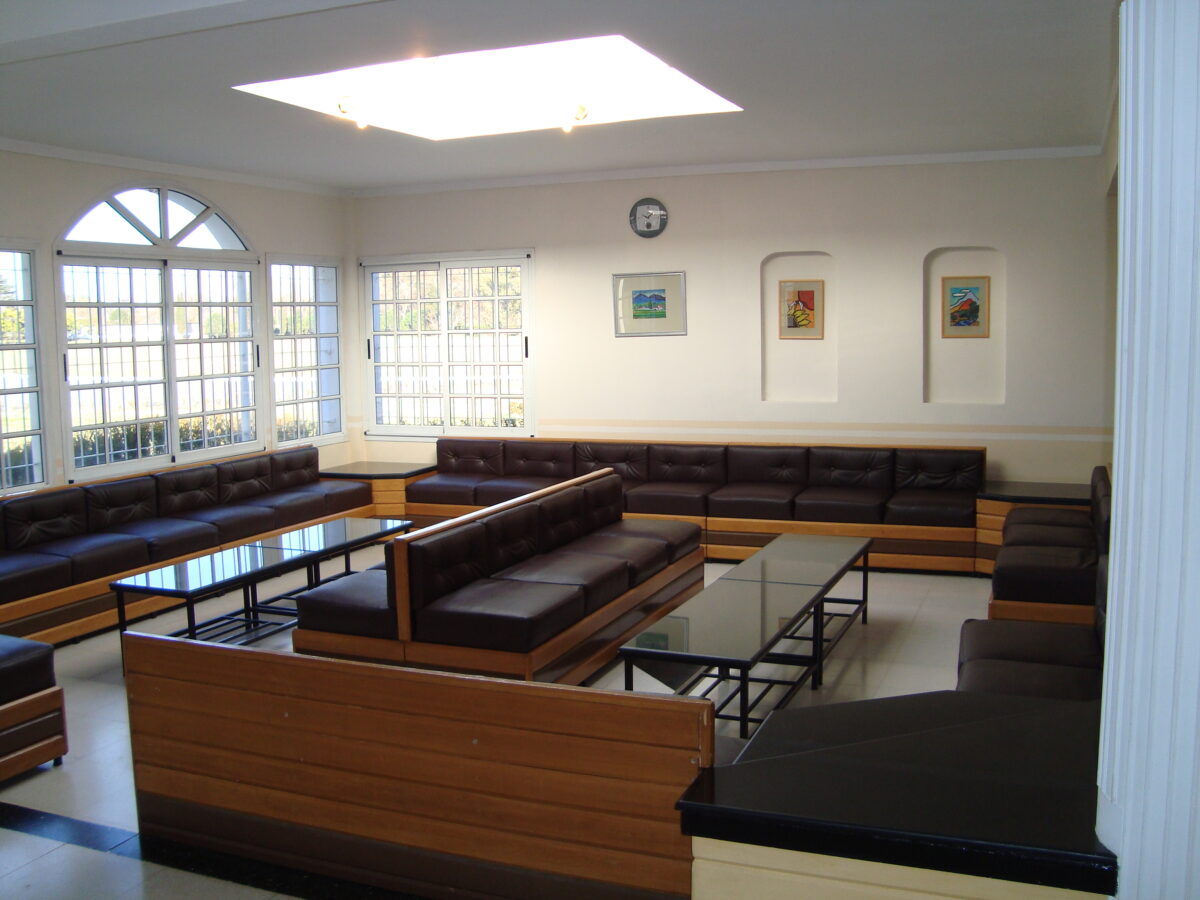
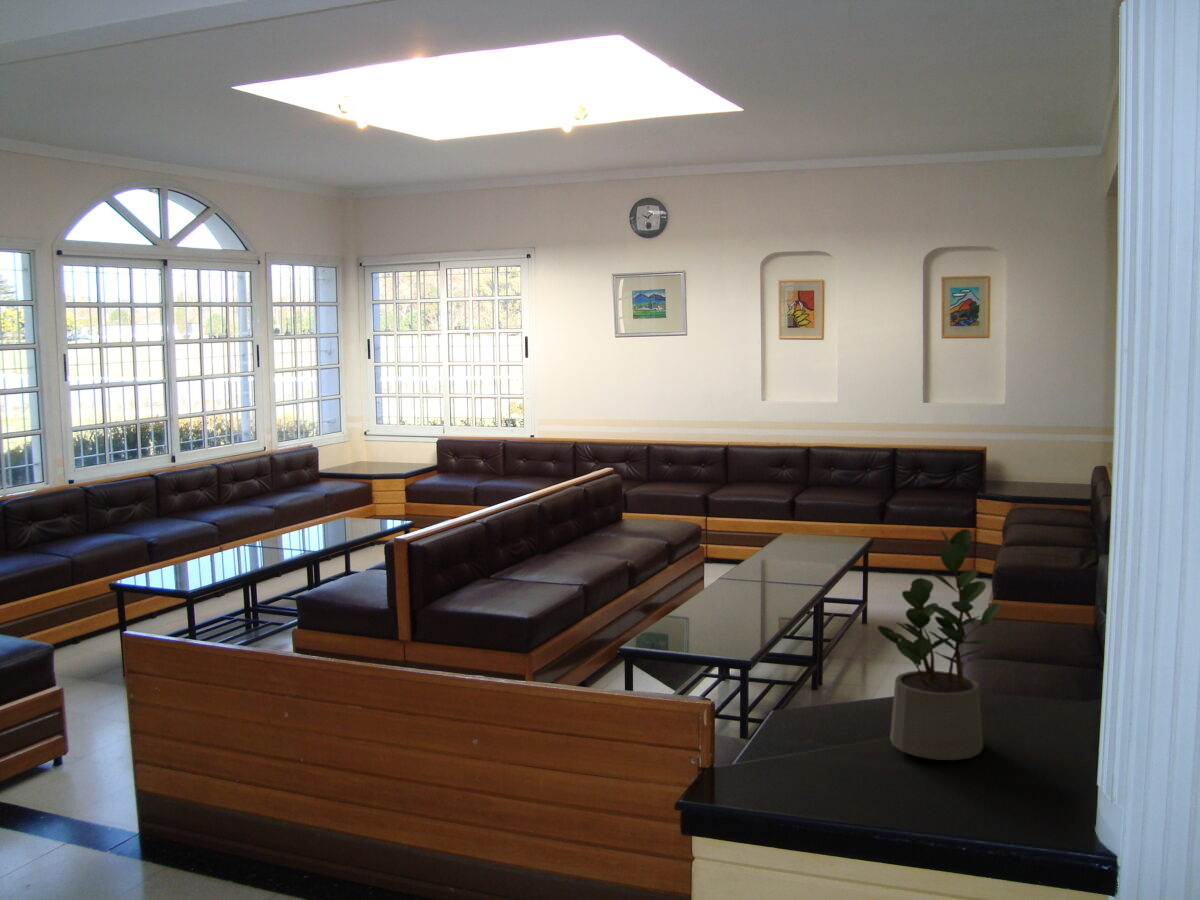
+ potted plant (928, 635)
